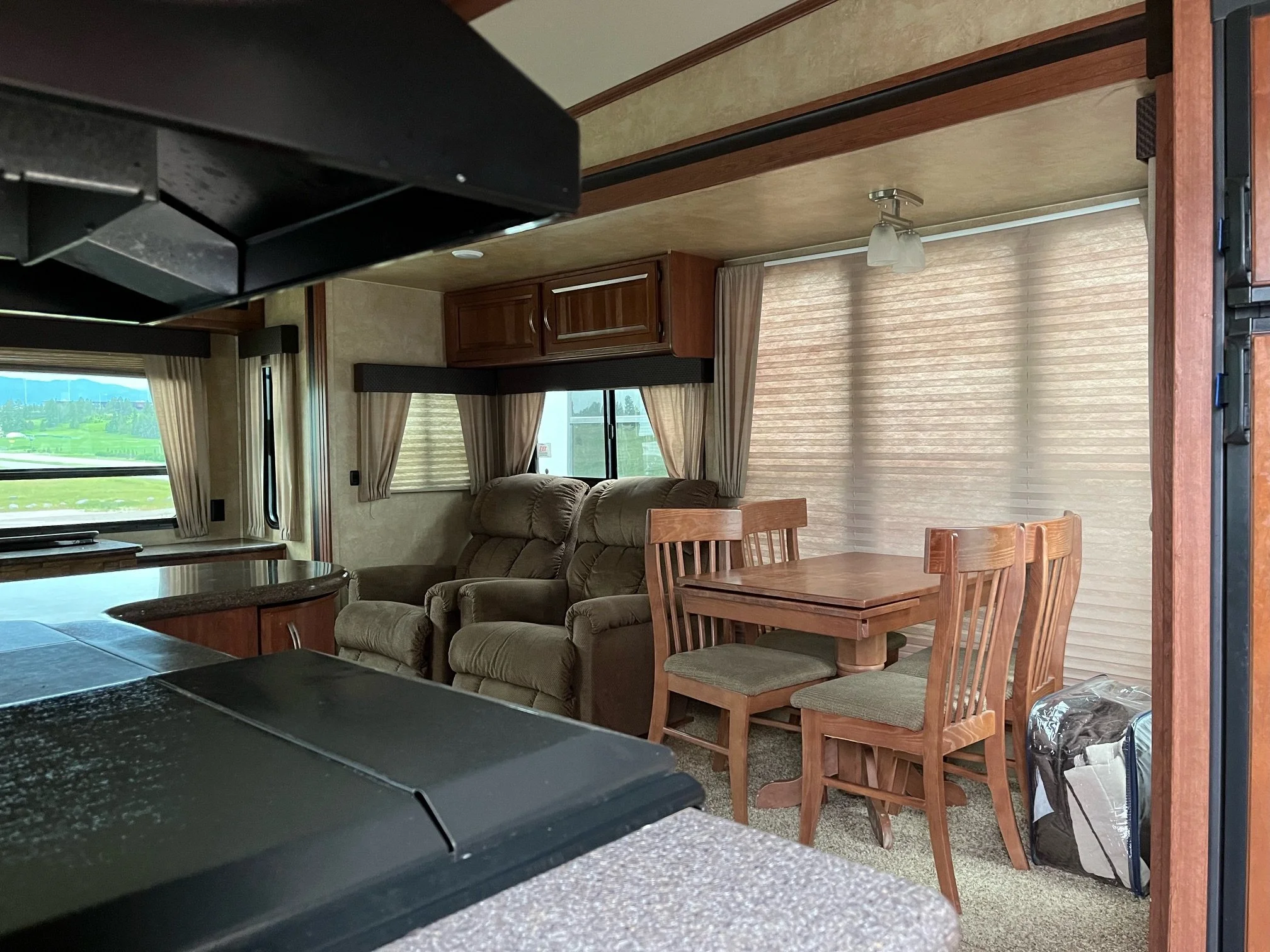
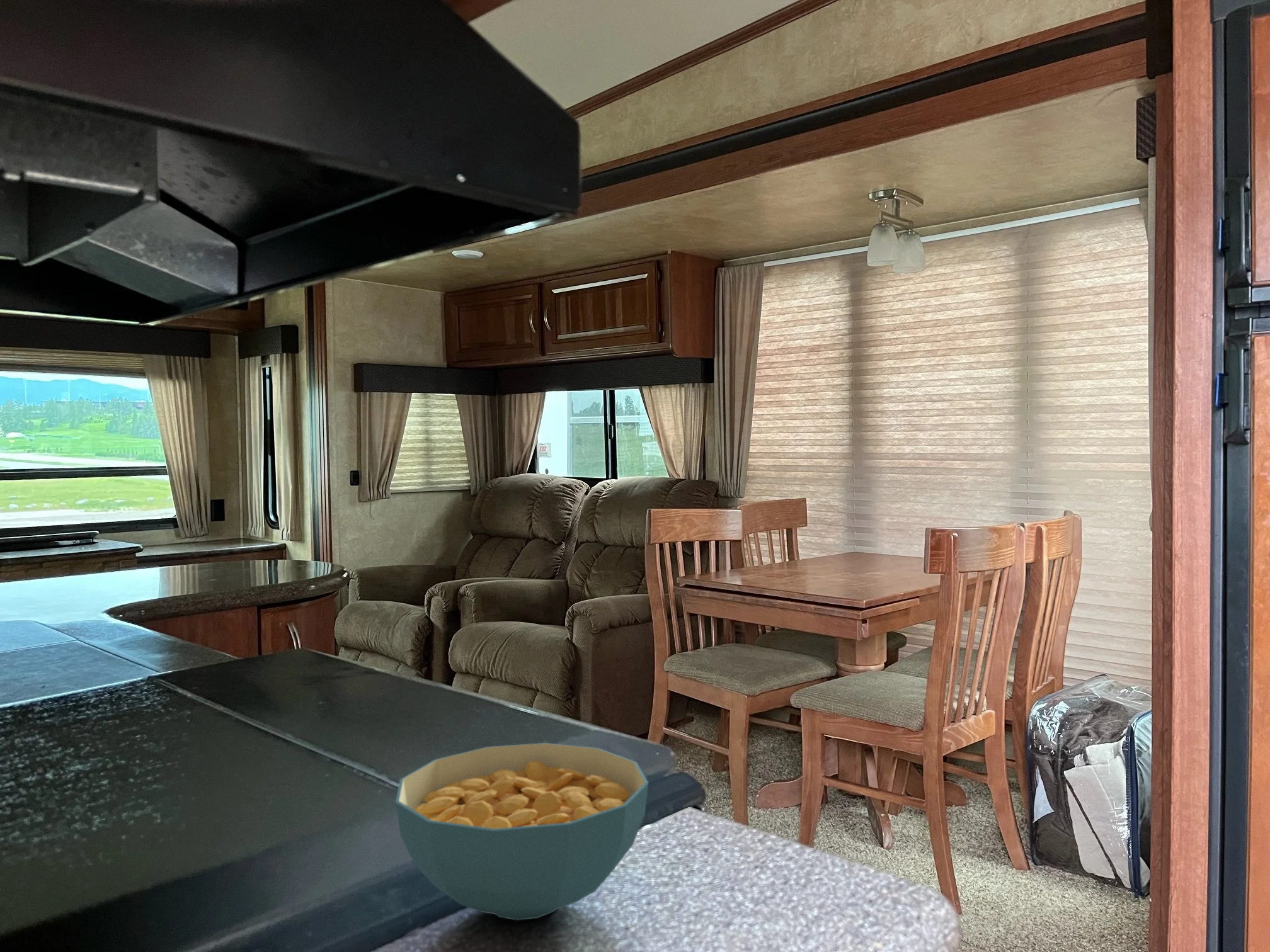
+ cereal bowl (523, 841)
